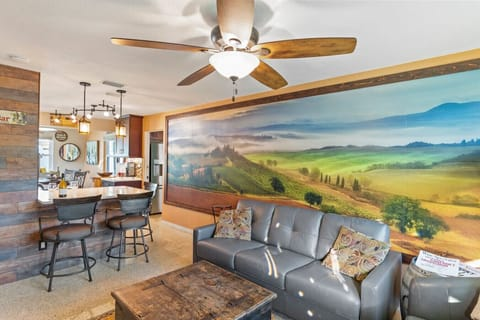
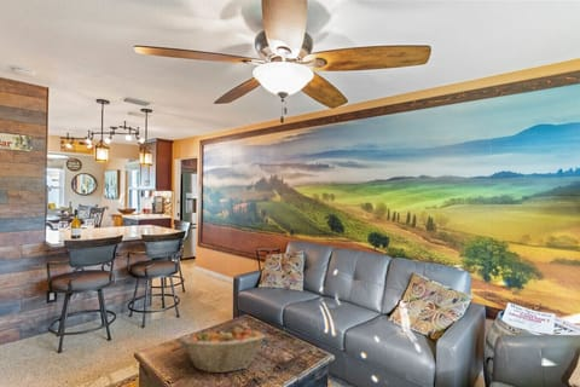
+ fruit basket (222, 343)
